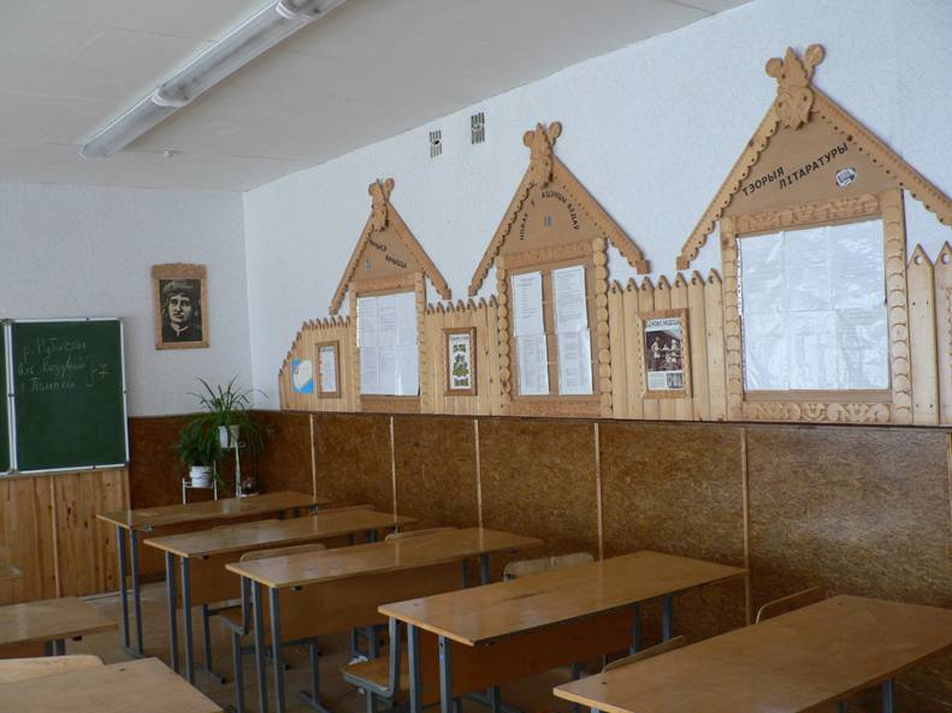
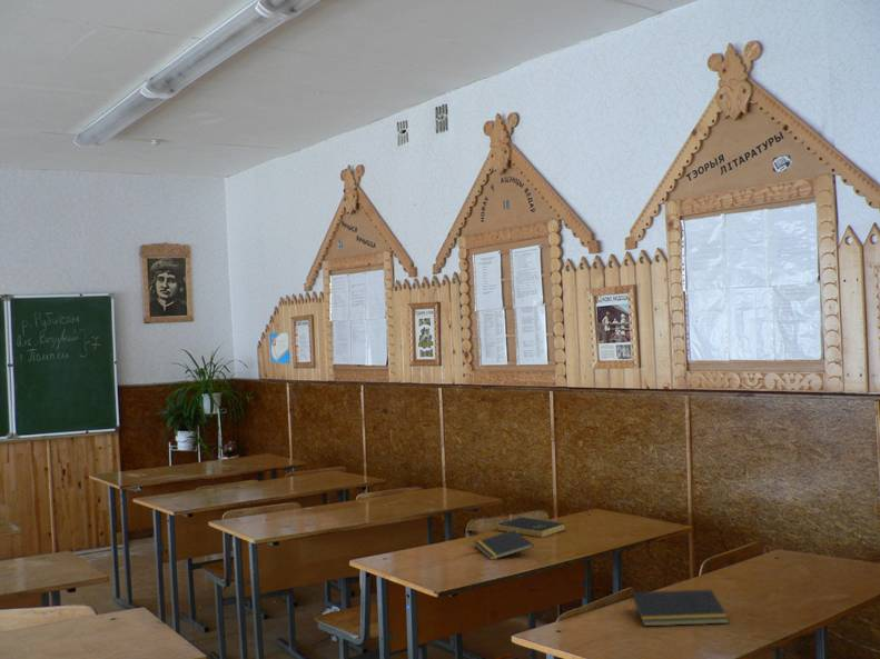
+ book (530, 526)
+ notepad (503, 545)
+ notepad (679, 607)
